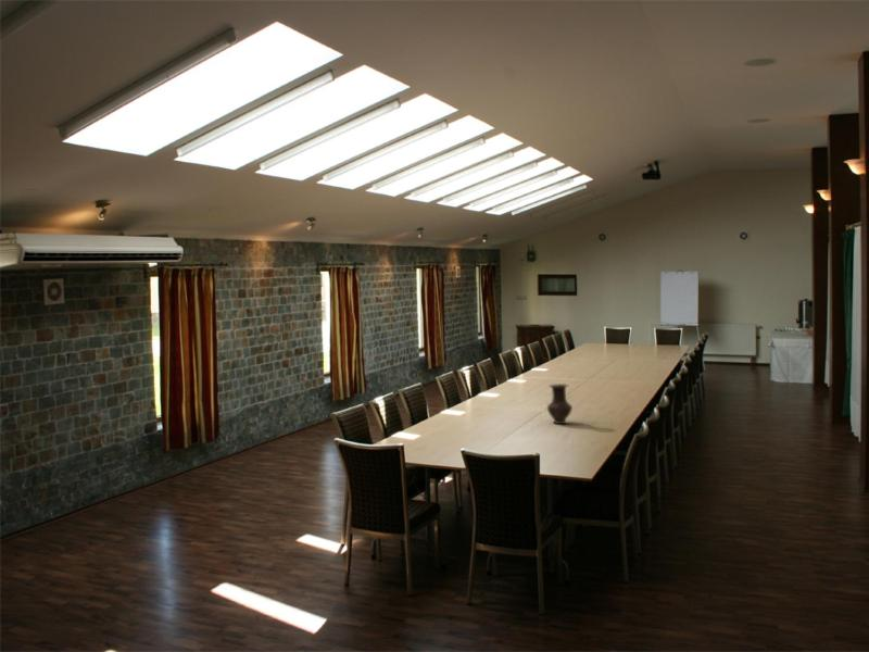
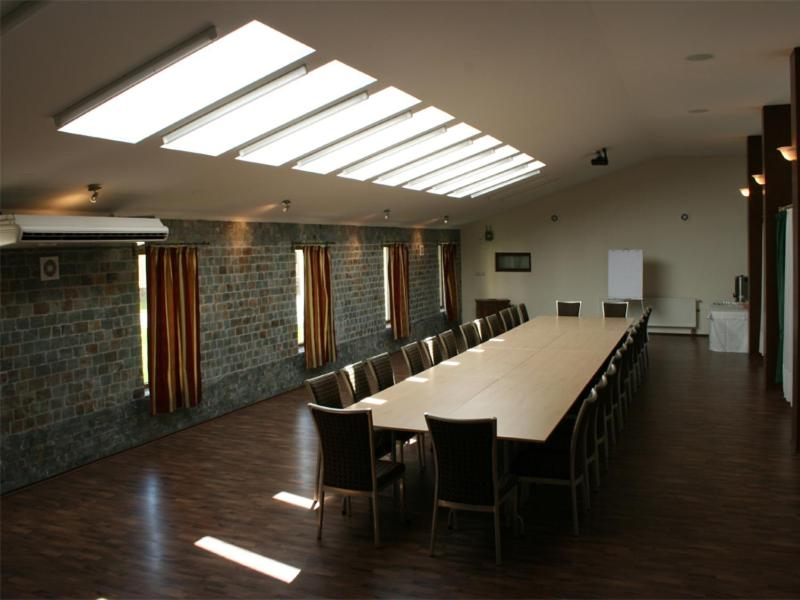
- vase (559, 403)
